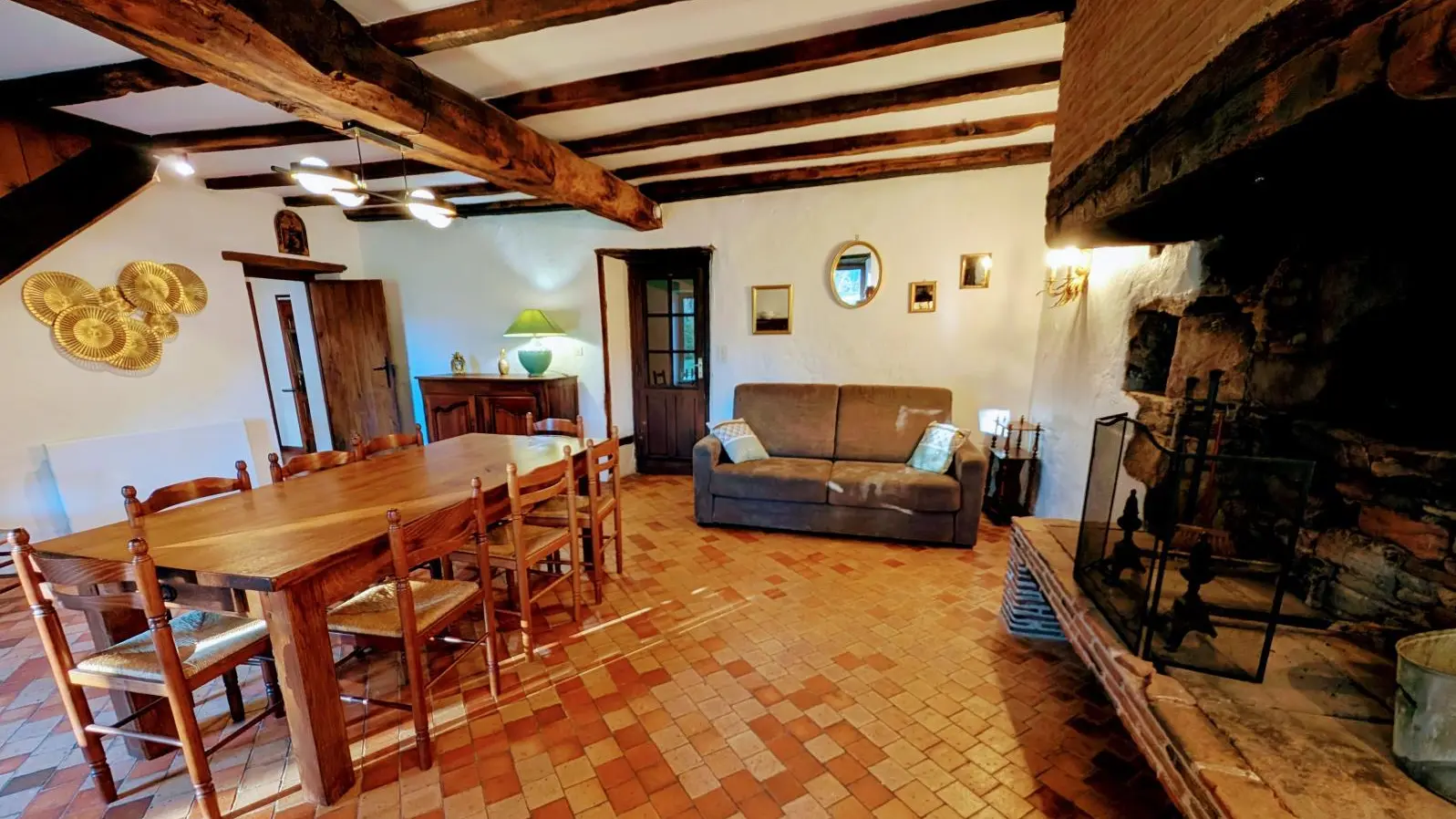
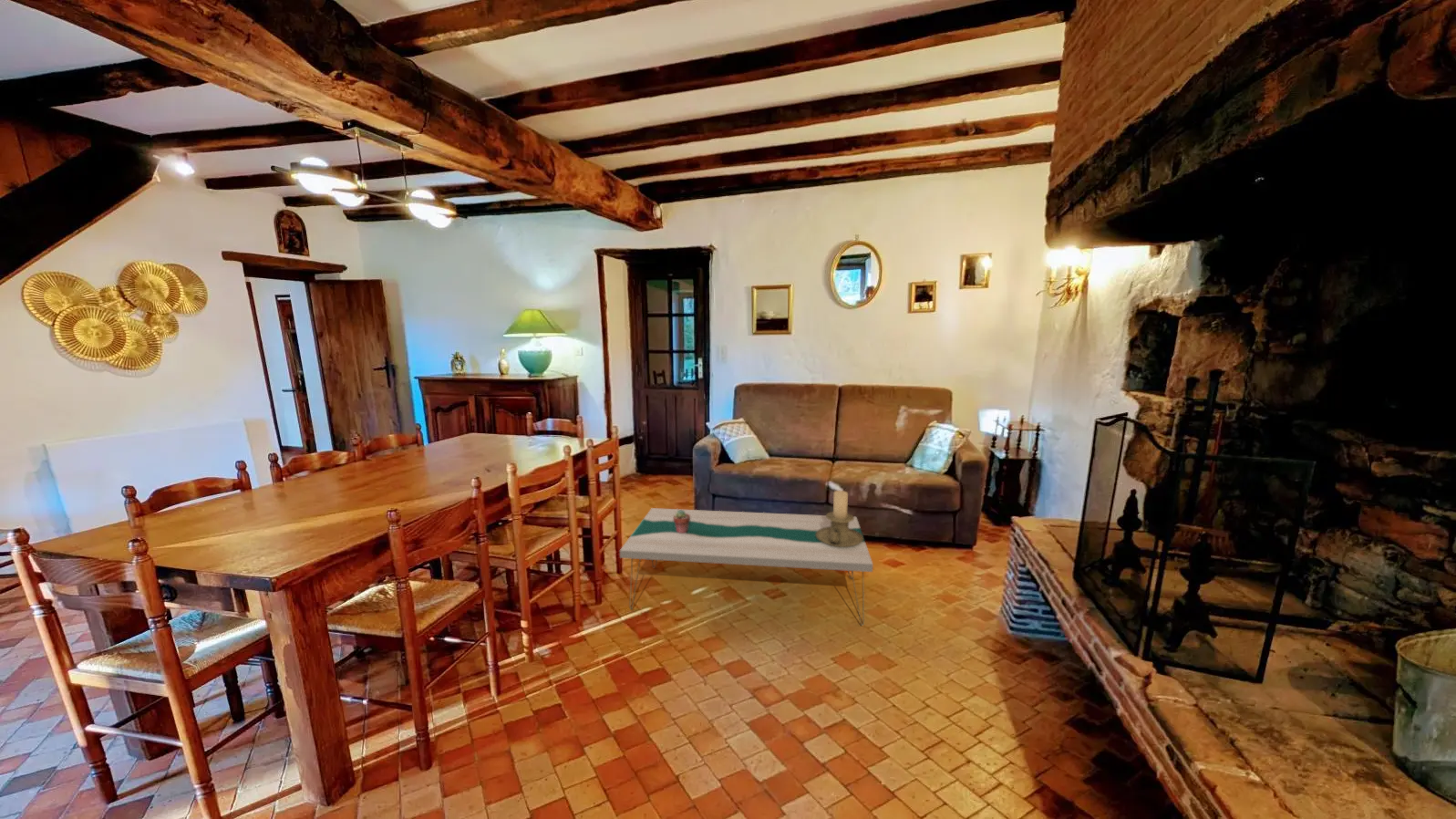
+ candle holder (840, 514)
+ coffee table (747, 563)
+ potted succulent (681, 520)
